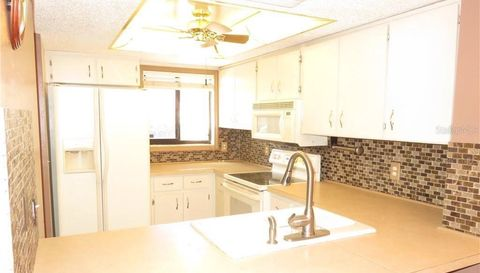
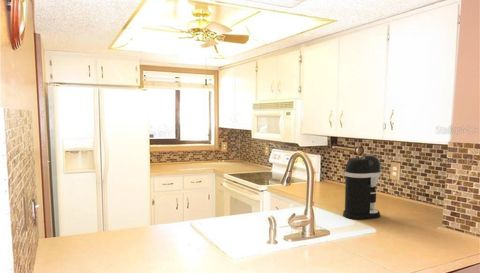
+ coffee maker (362, 185)
